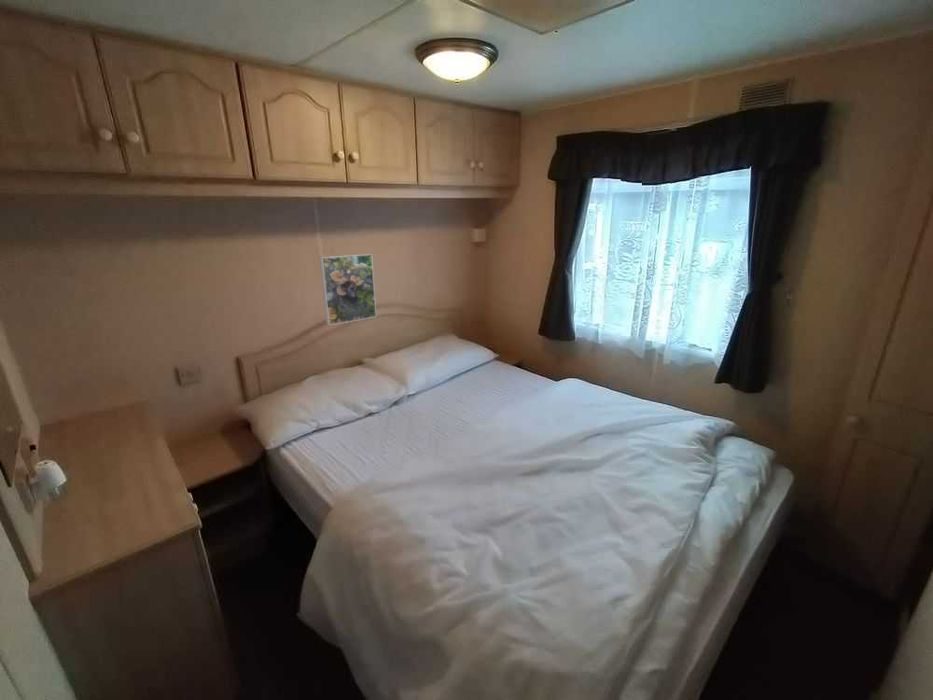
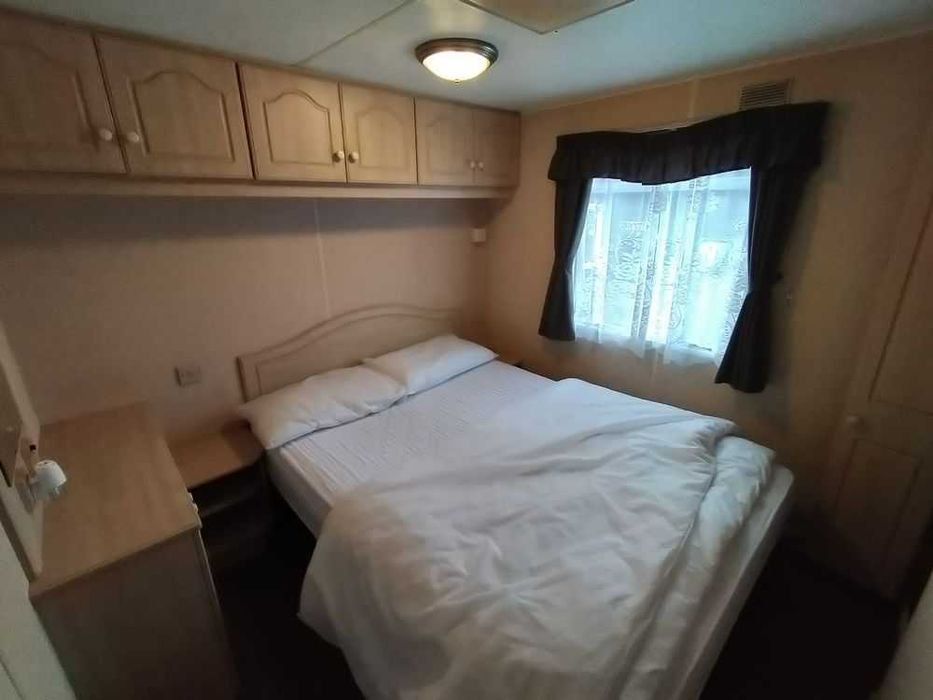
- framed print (349, 288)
